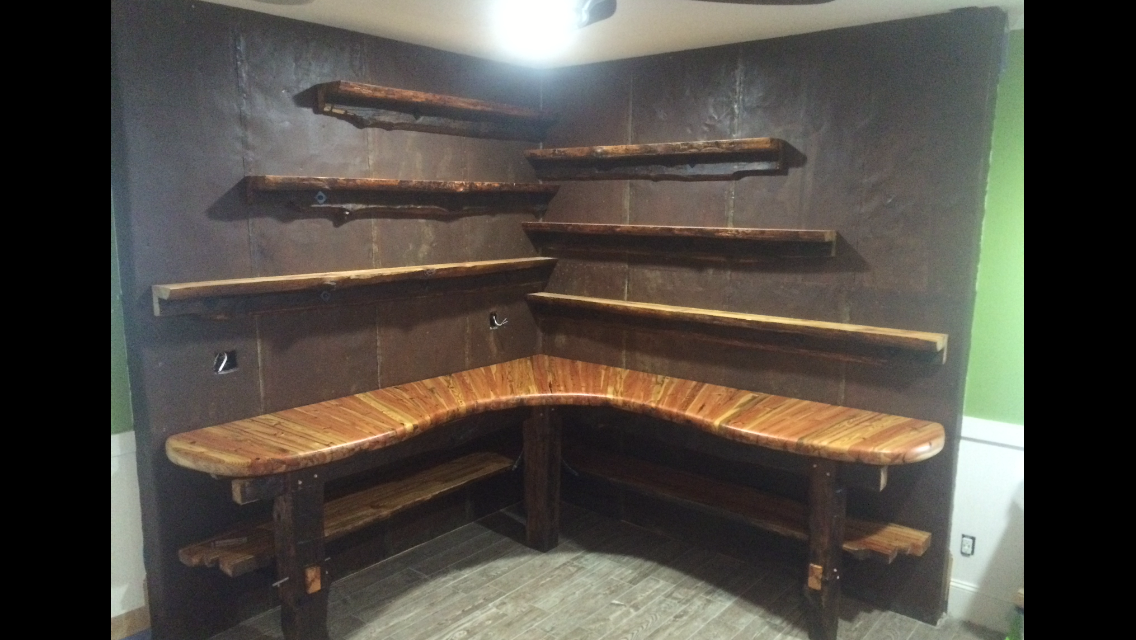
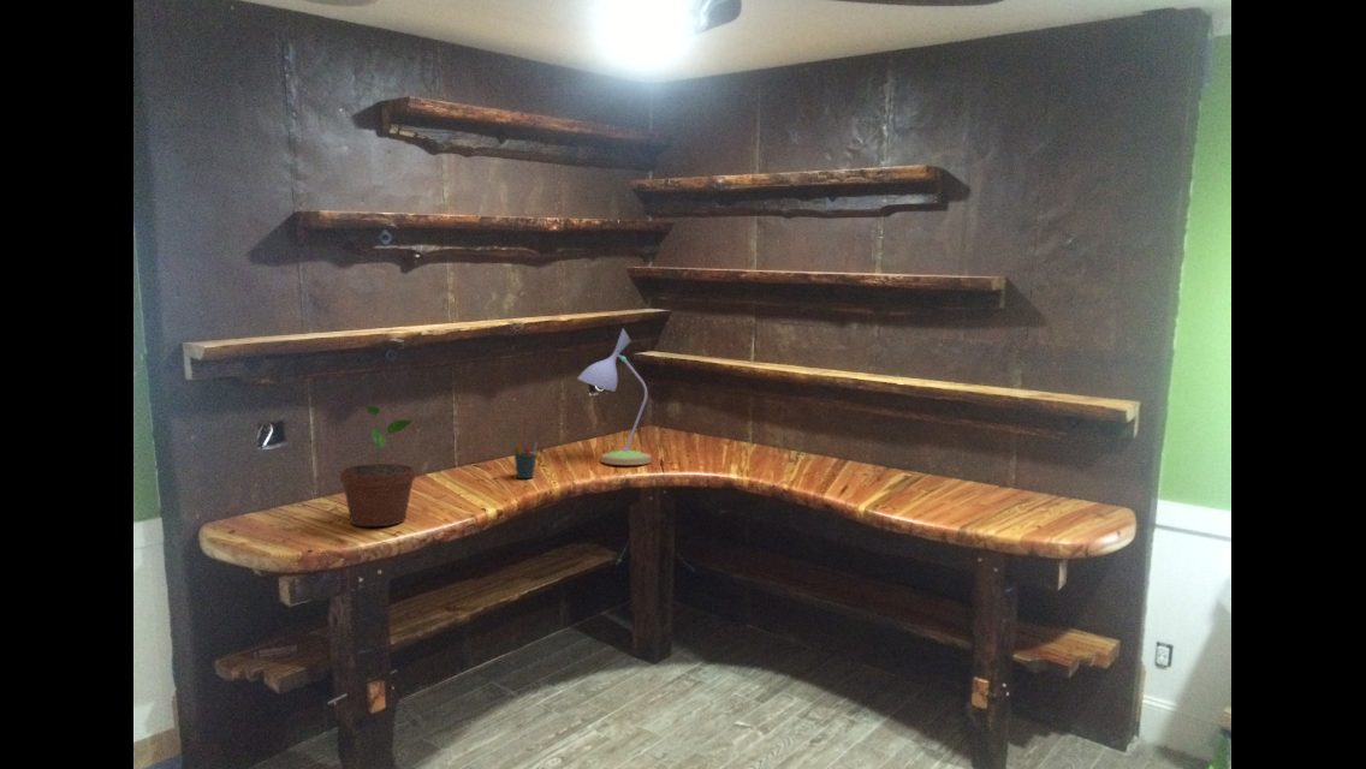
+ pen holder (524, 459)
+ desk lamp (614, 391)
+ potted plant (378, 461)
